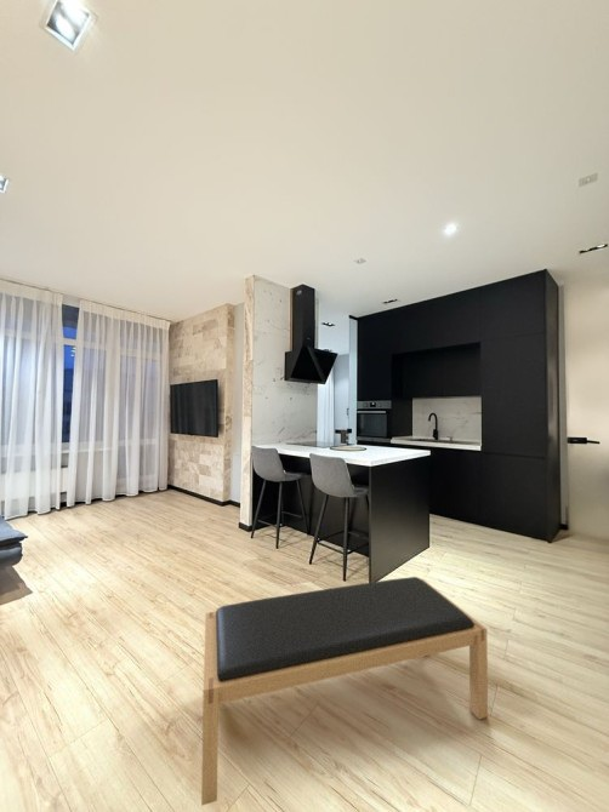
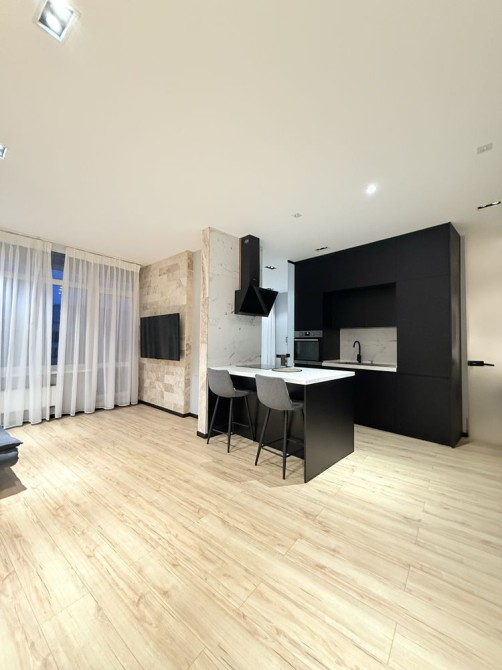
- bench (341, 657)
